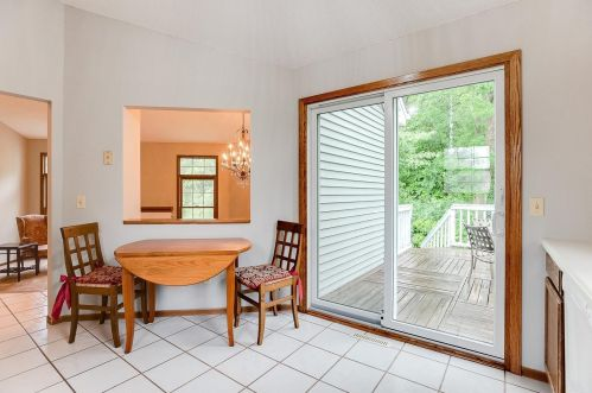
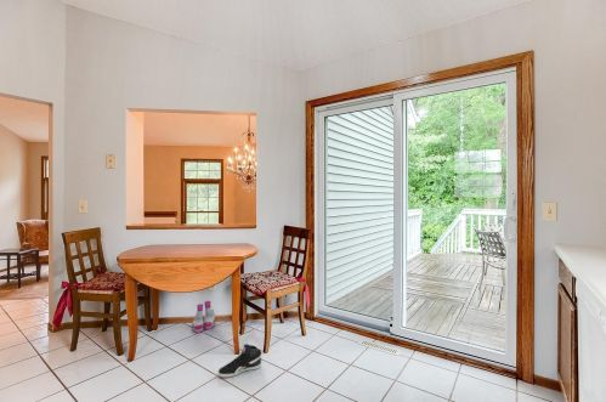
+ boots (202, 315)
+ sneaker (239, 357)
